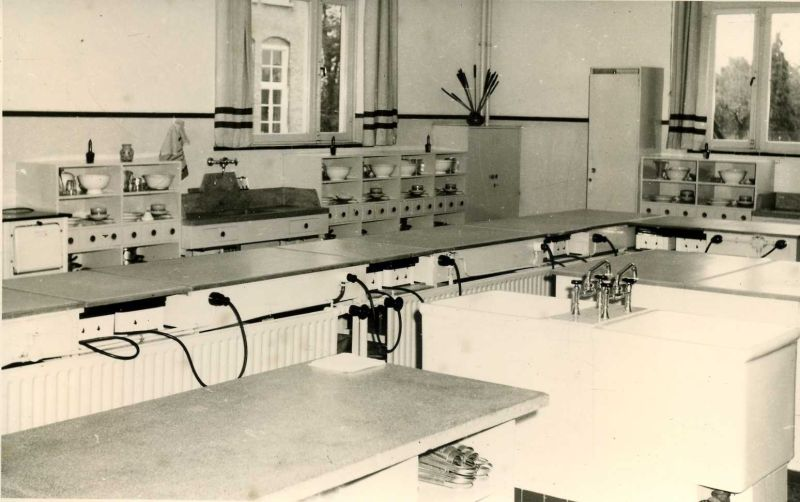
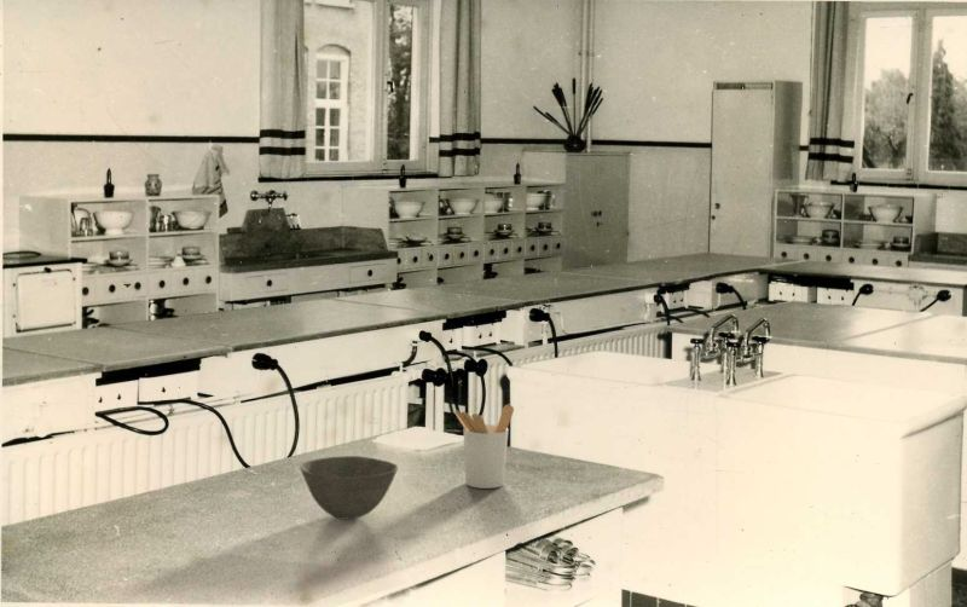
+ utensil holder (480, 445)
+ bowl (348, 490)
